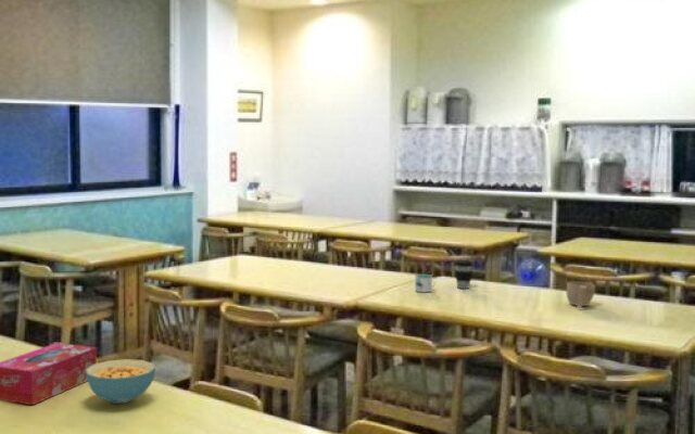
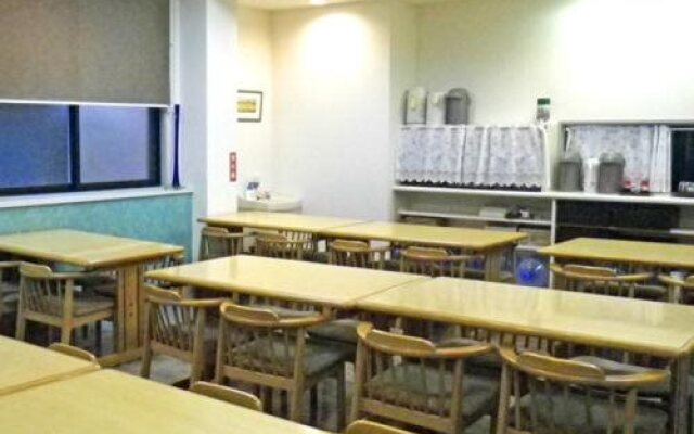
- cereal bowl (121, 384)
- coffee cup (463, 275)
- mug (425, 283)
- tissue box (46, 371)
- cup (579, 294)
